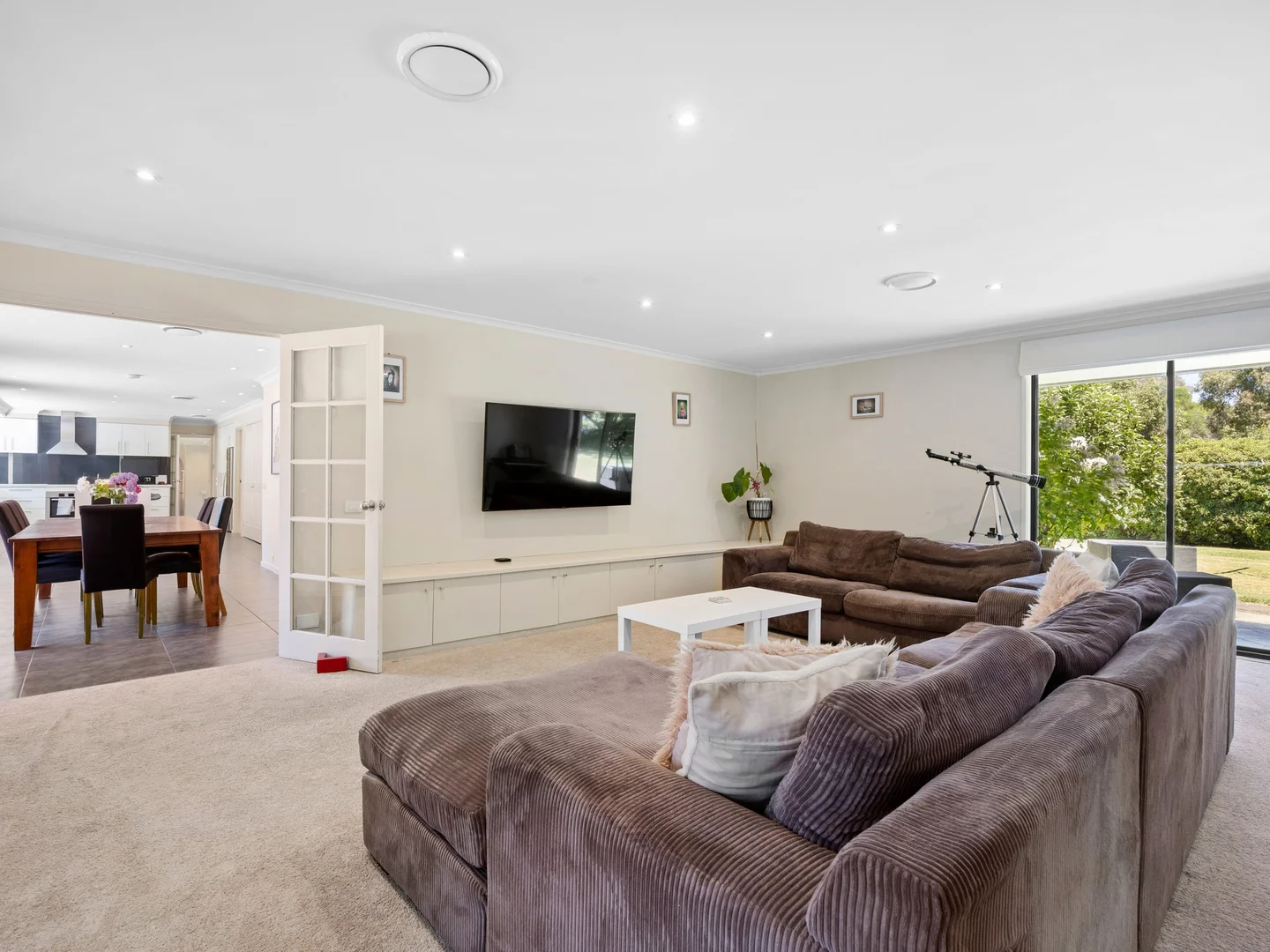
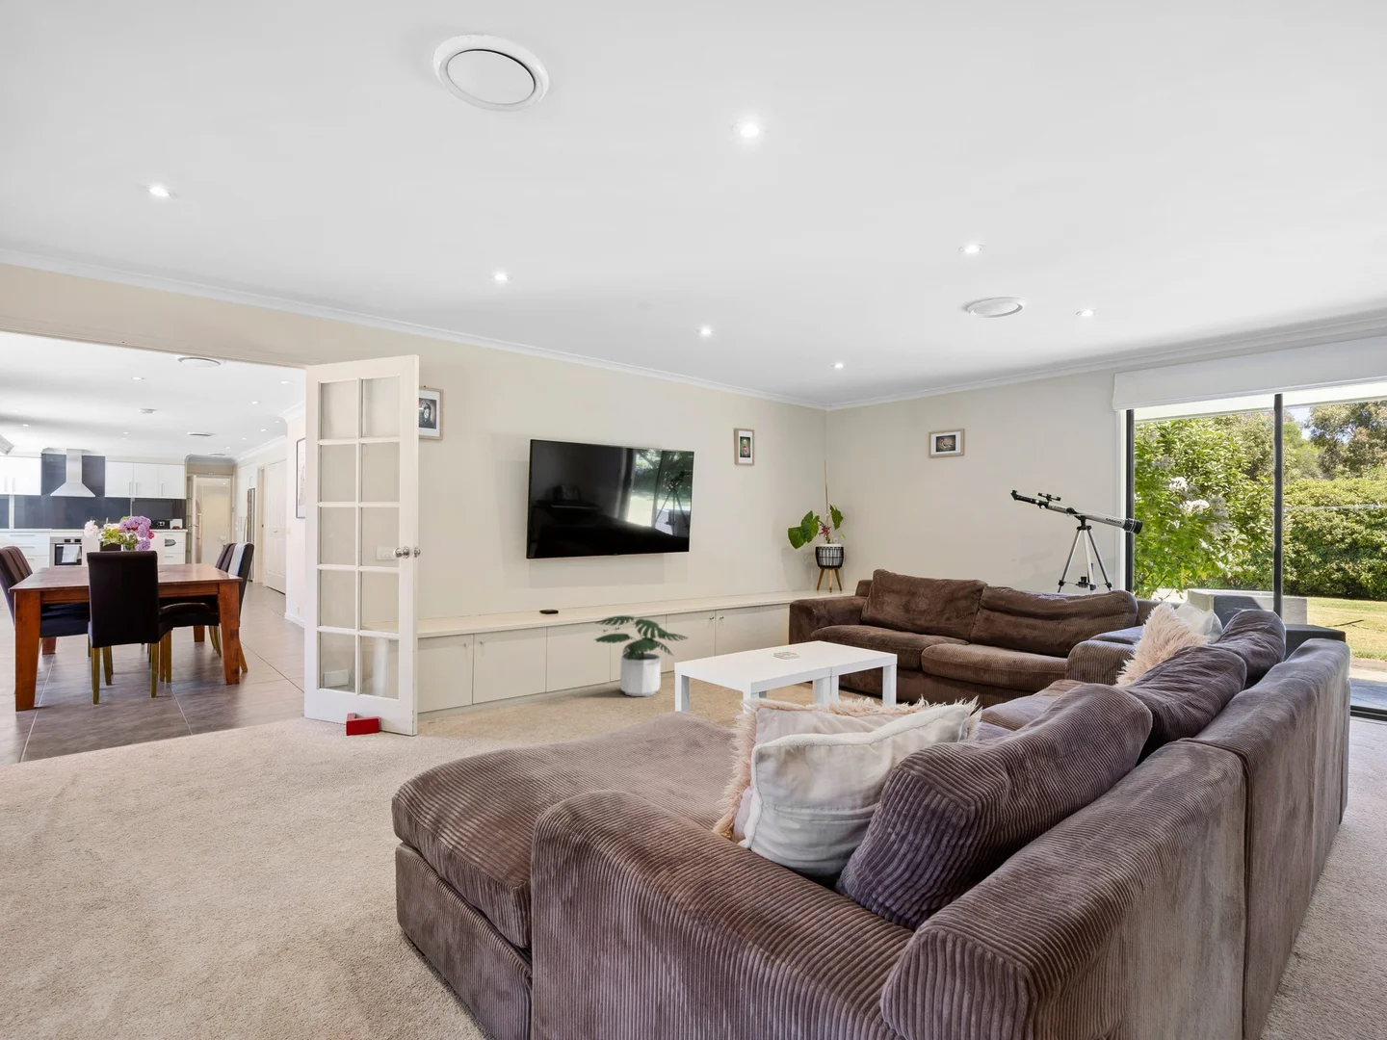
+ potted plant (643, 654)
